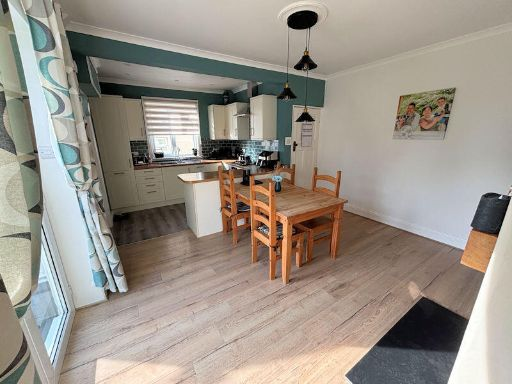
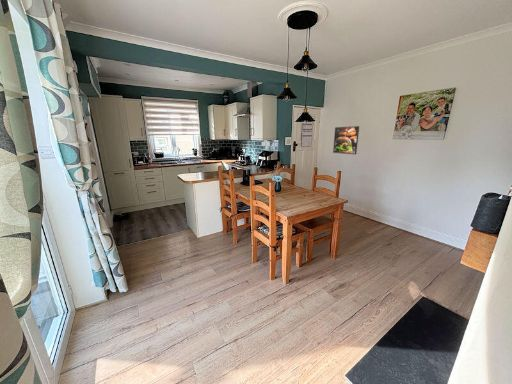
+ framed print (345, 140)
